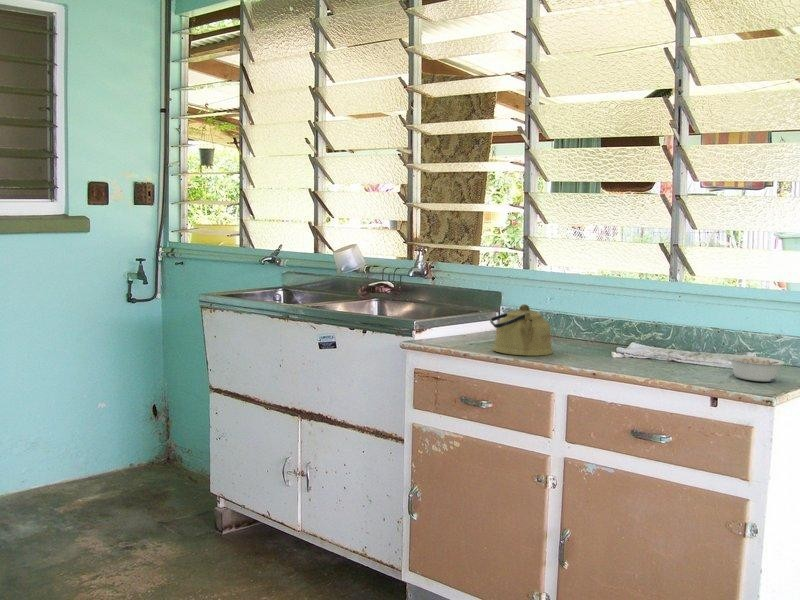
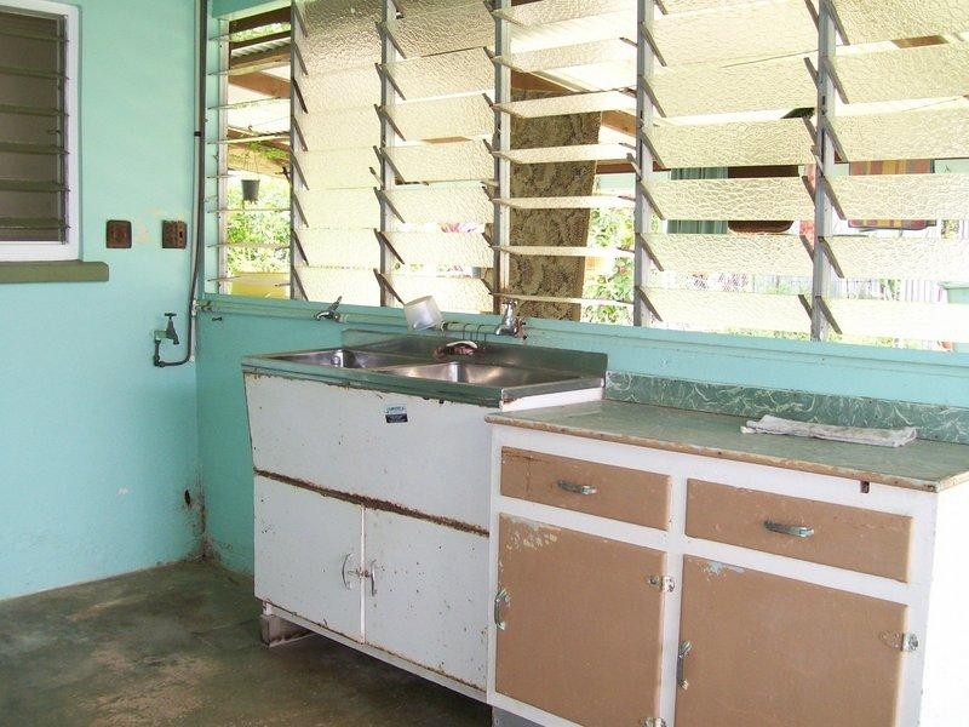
- kettle (523, 328)
- legume (757, 367)
